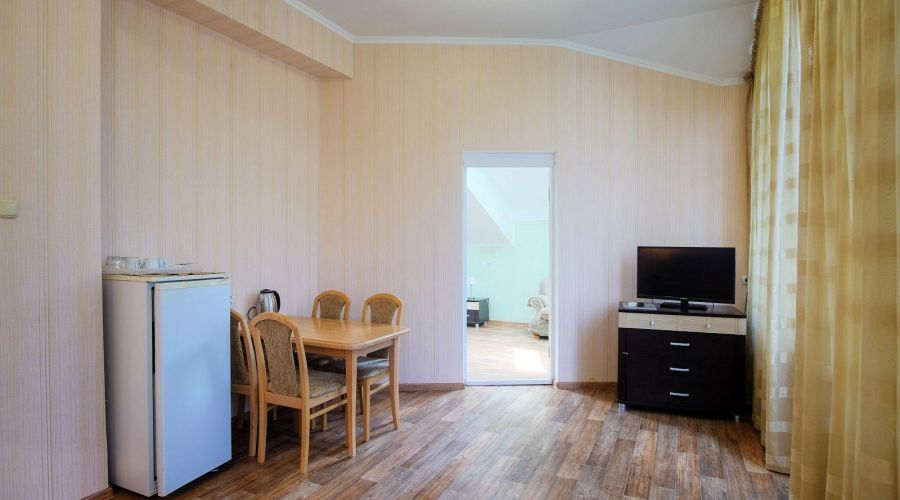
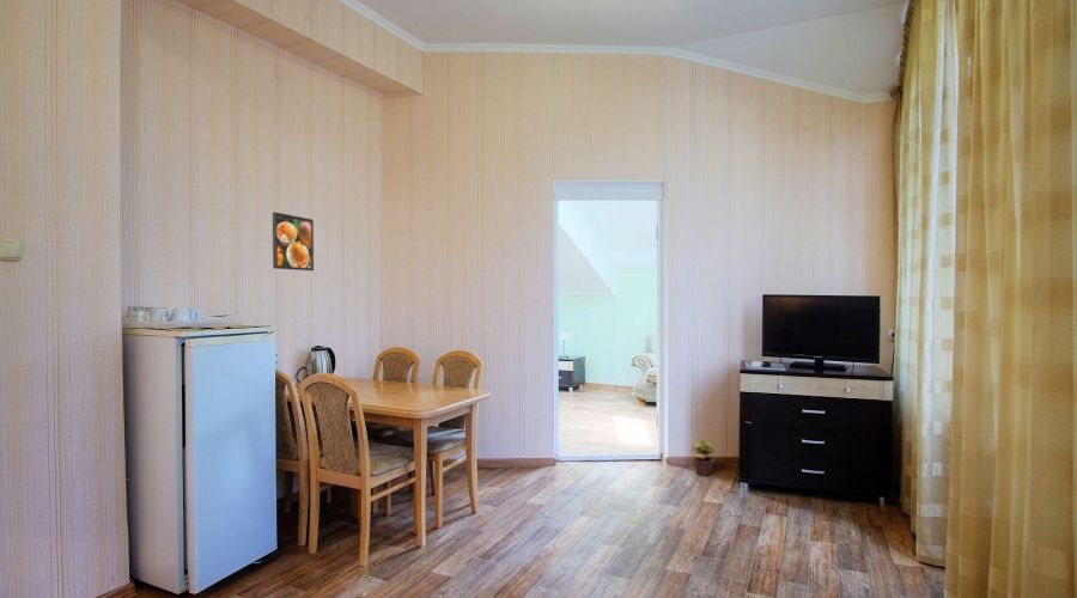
+ potted plant (702, 456)
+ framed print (293, 243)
